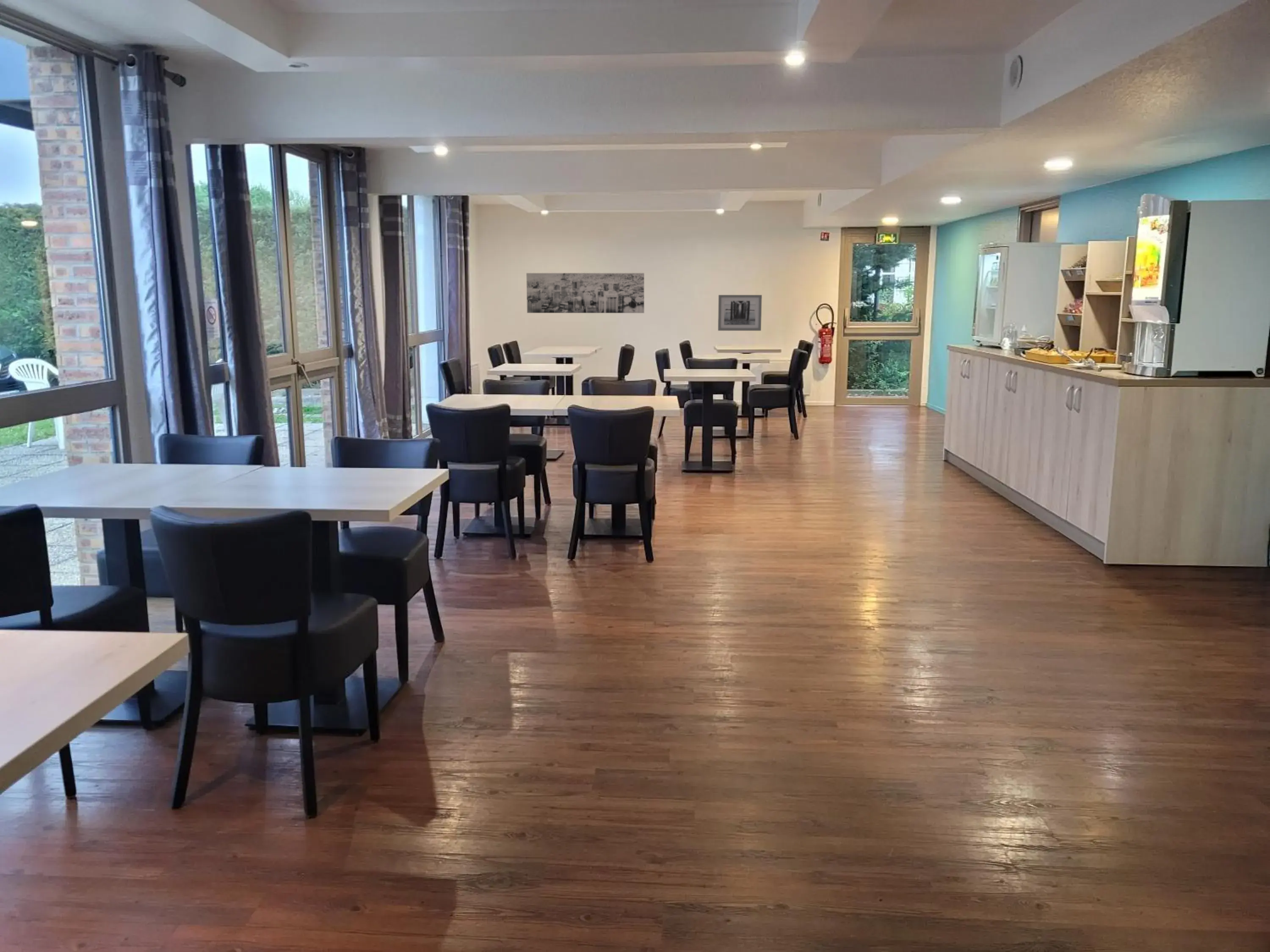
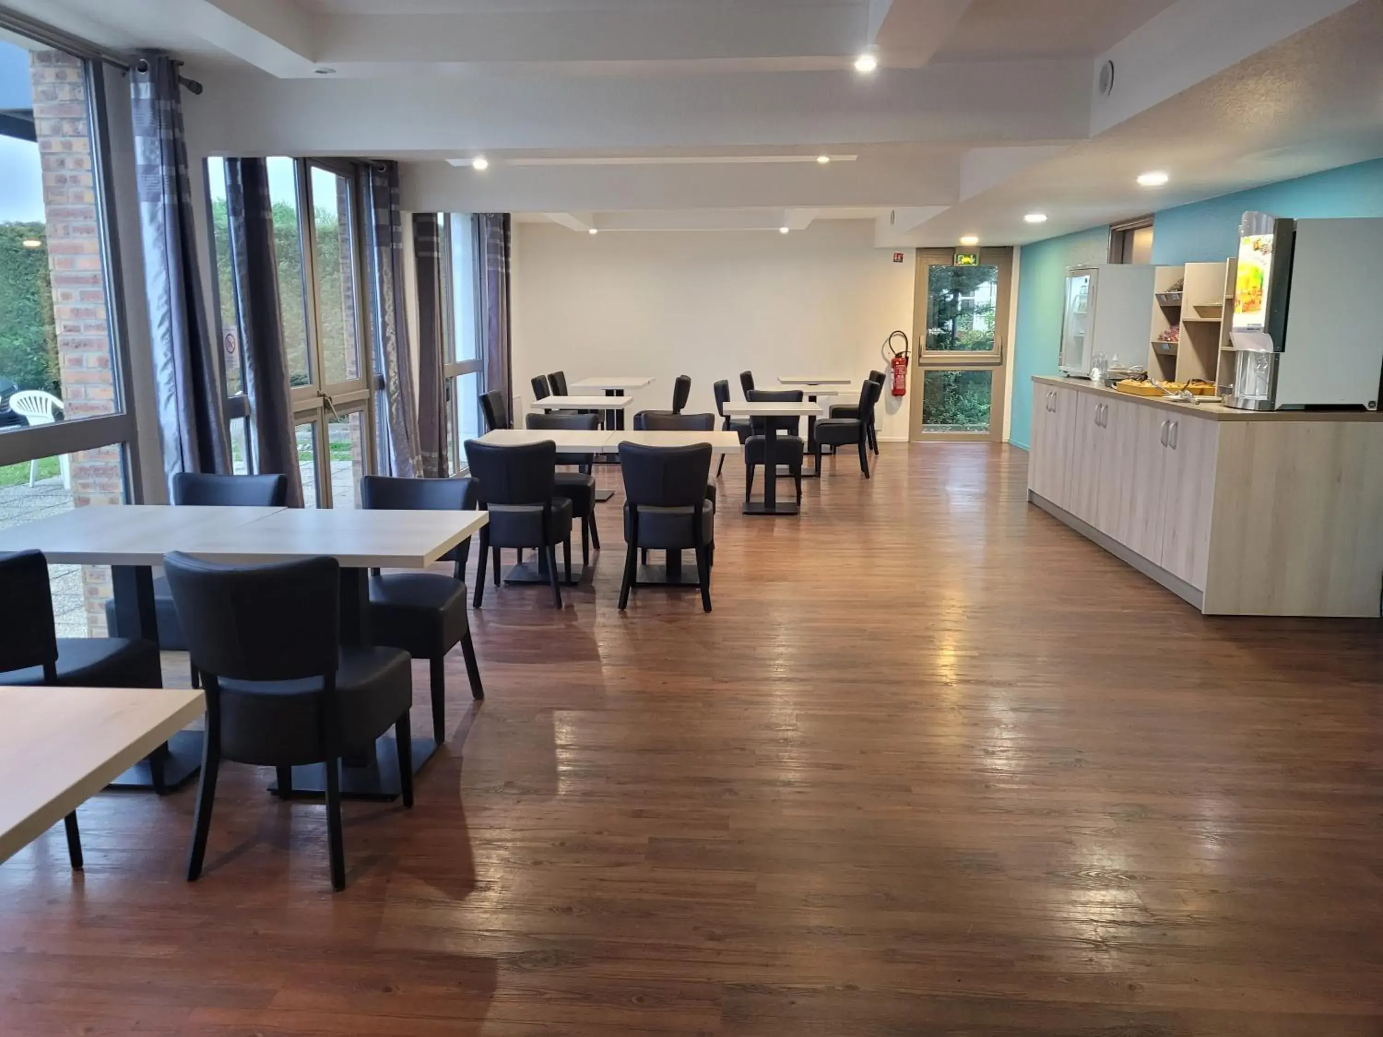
- wall art (585, 293)
- wall art (740, 313)
